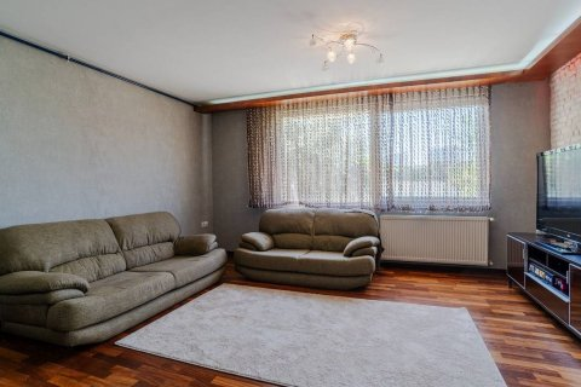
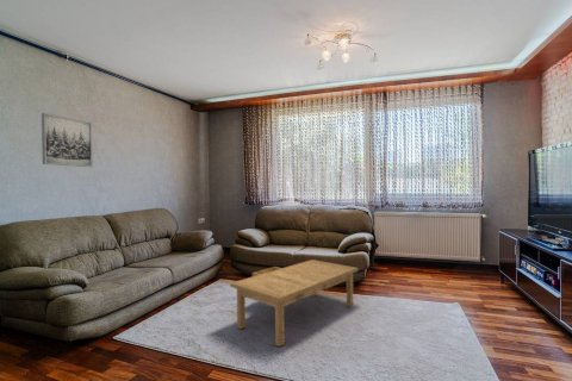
+ coffee table (299, 295)
+ wall art (68, 142)
